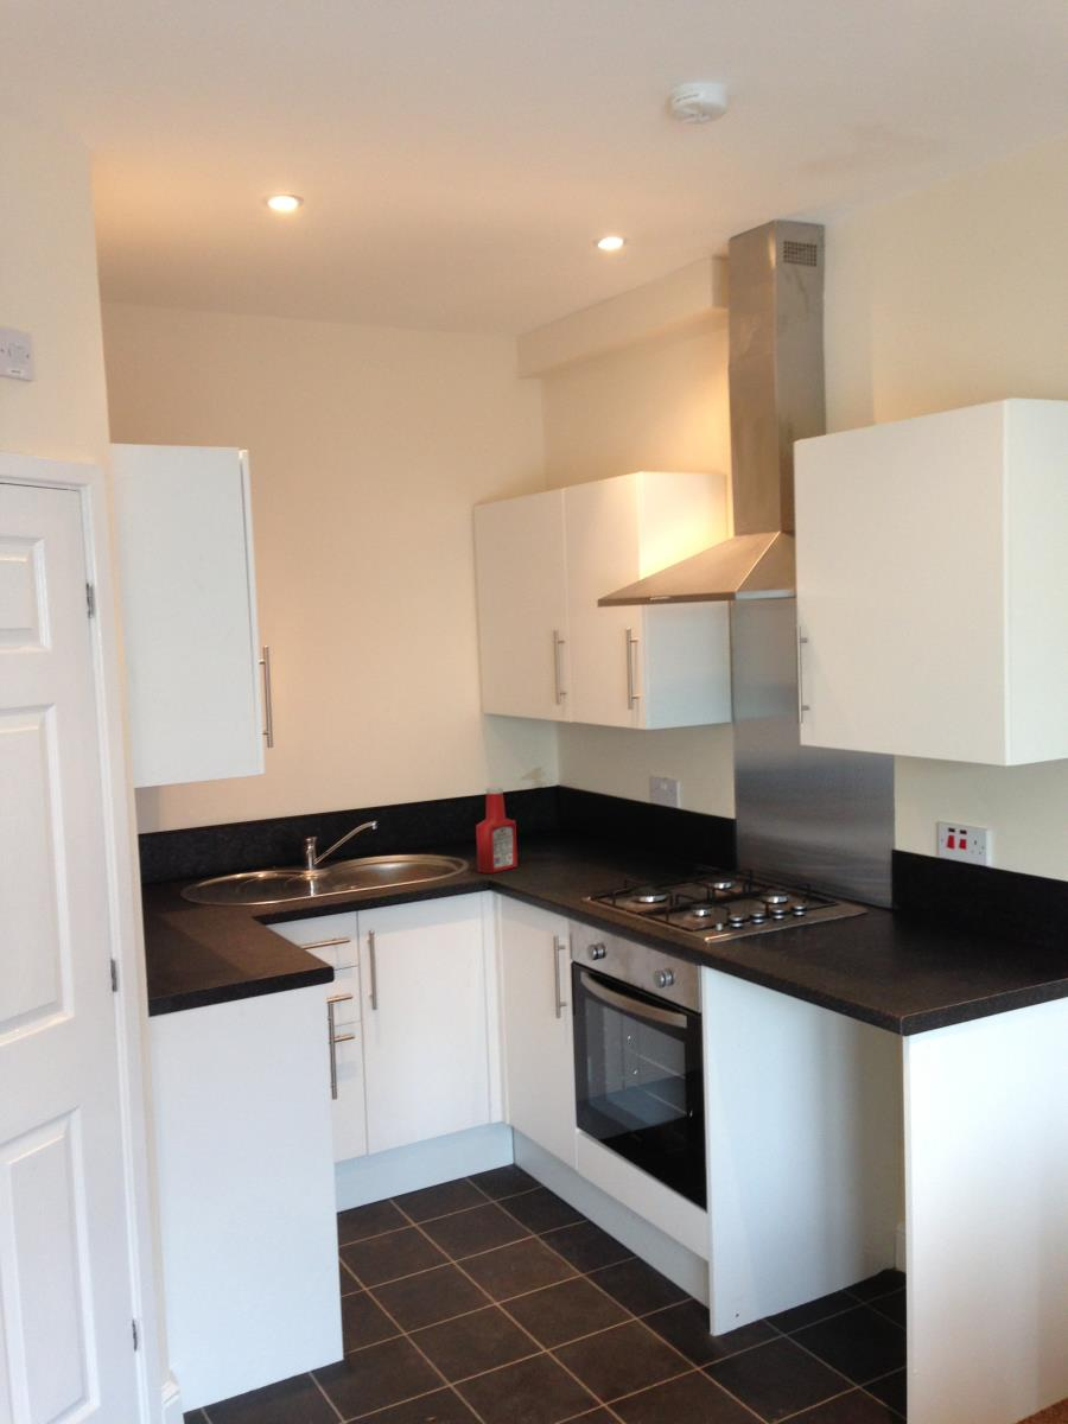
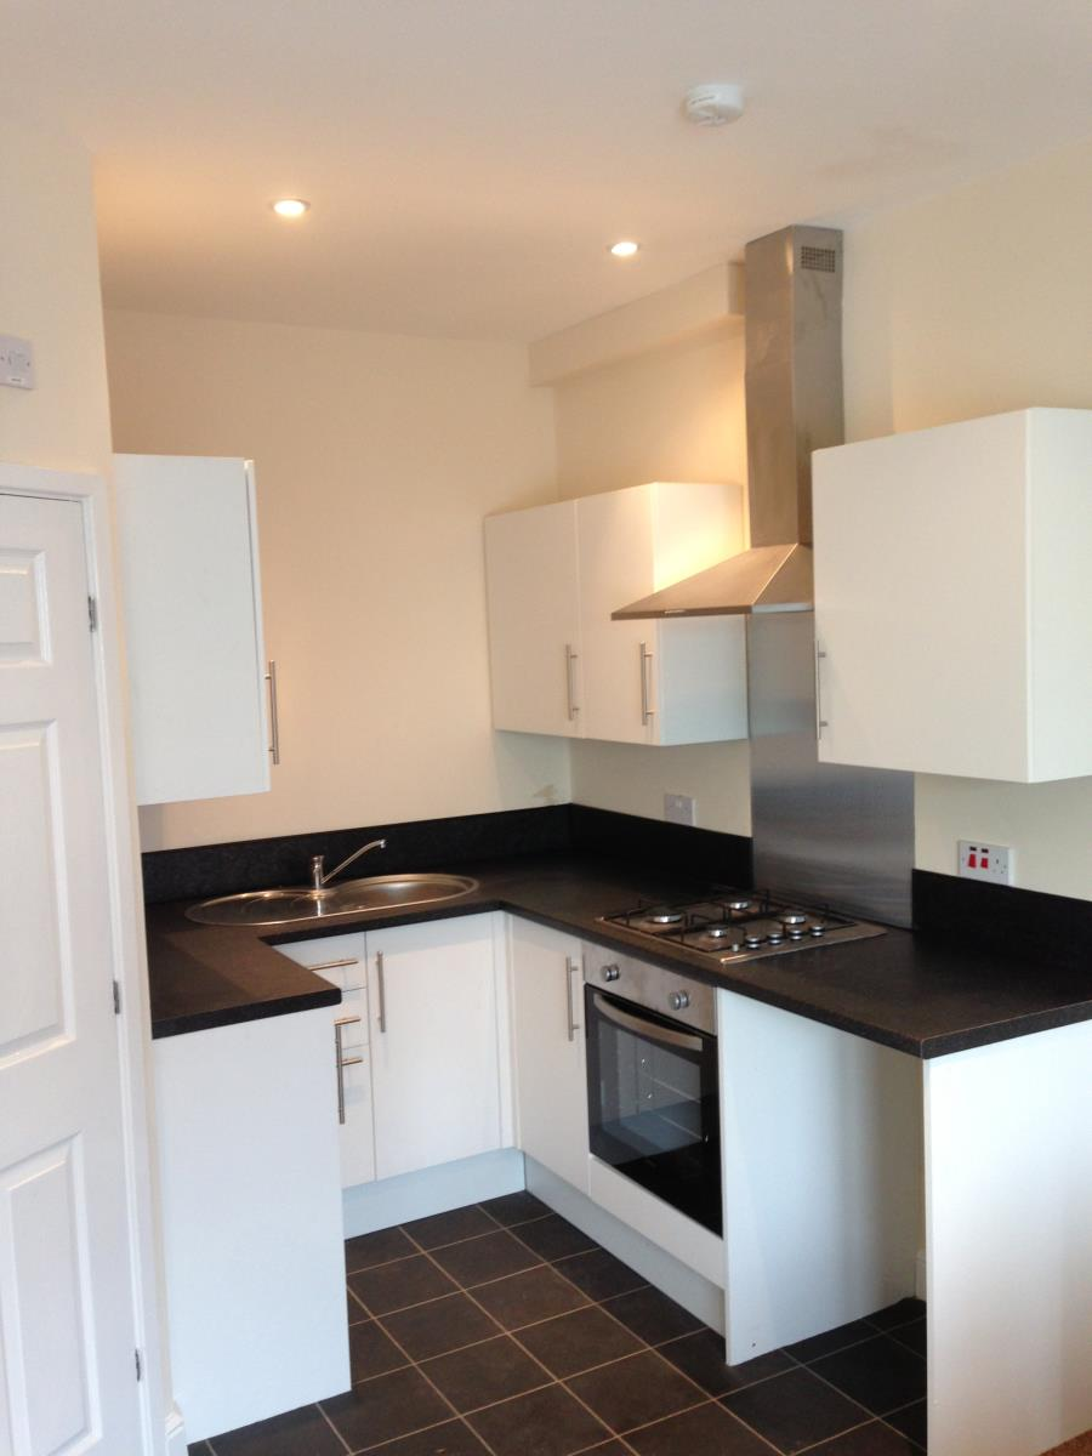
- soap bottle (496, 827)
